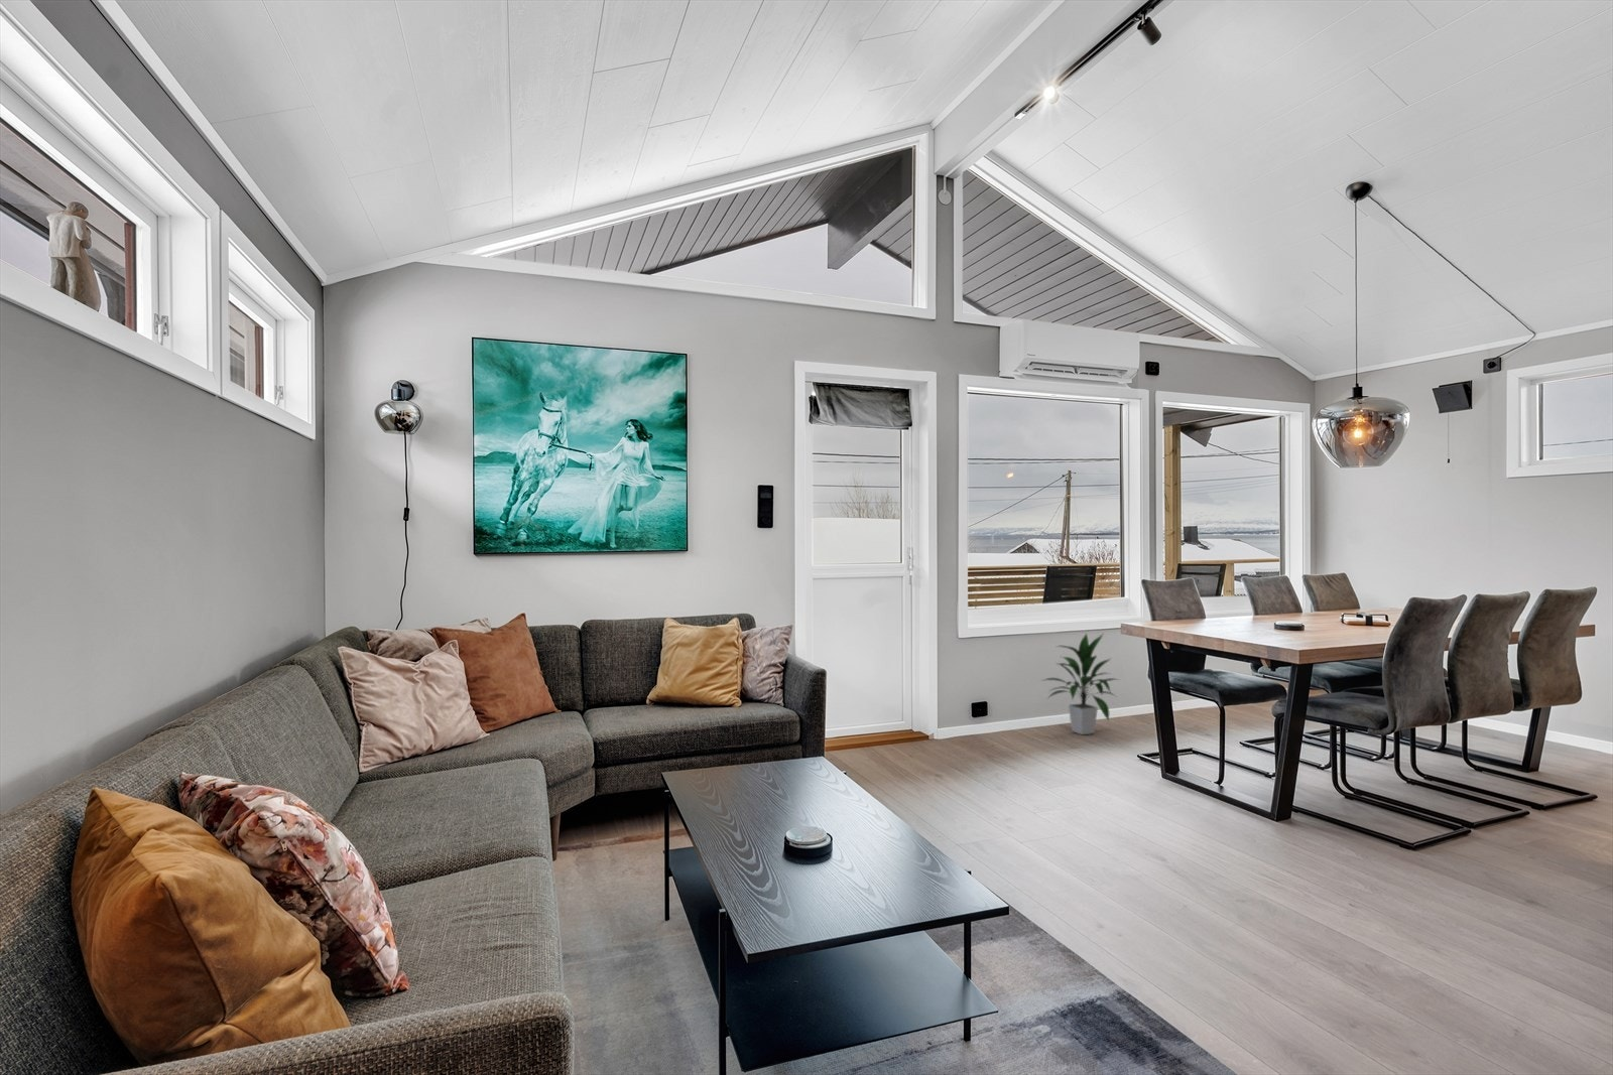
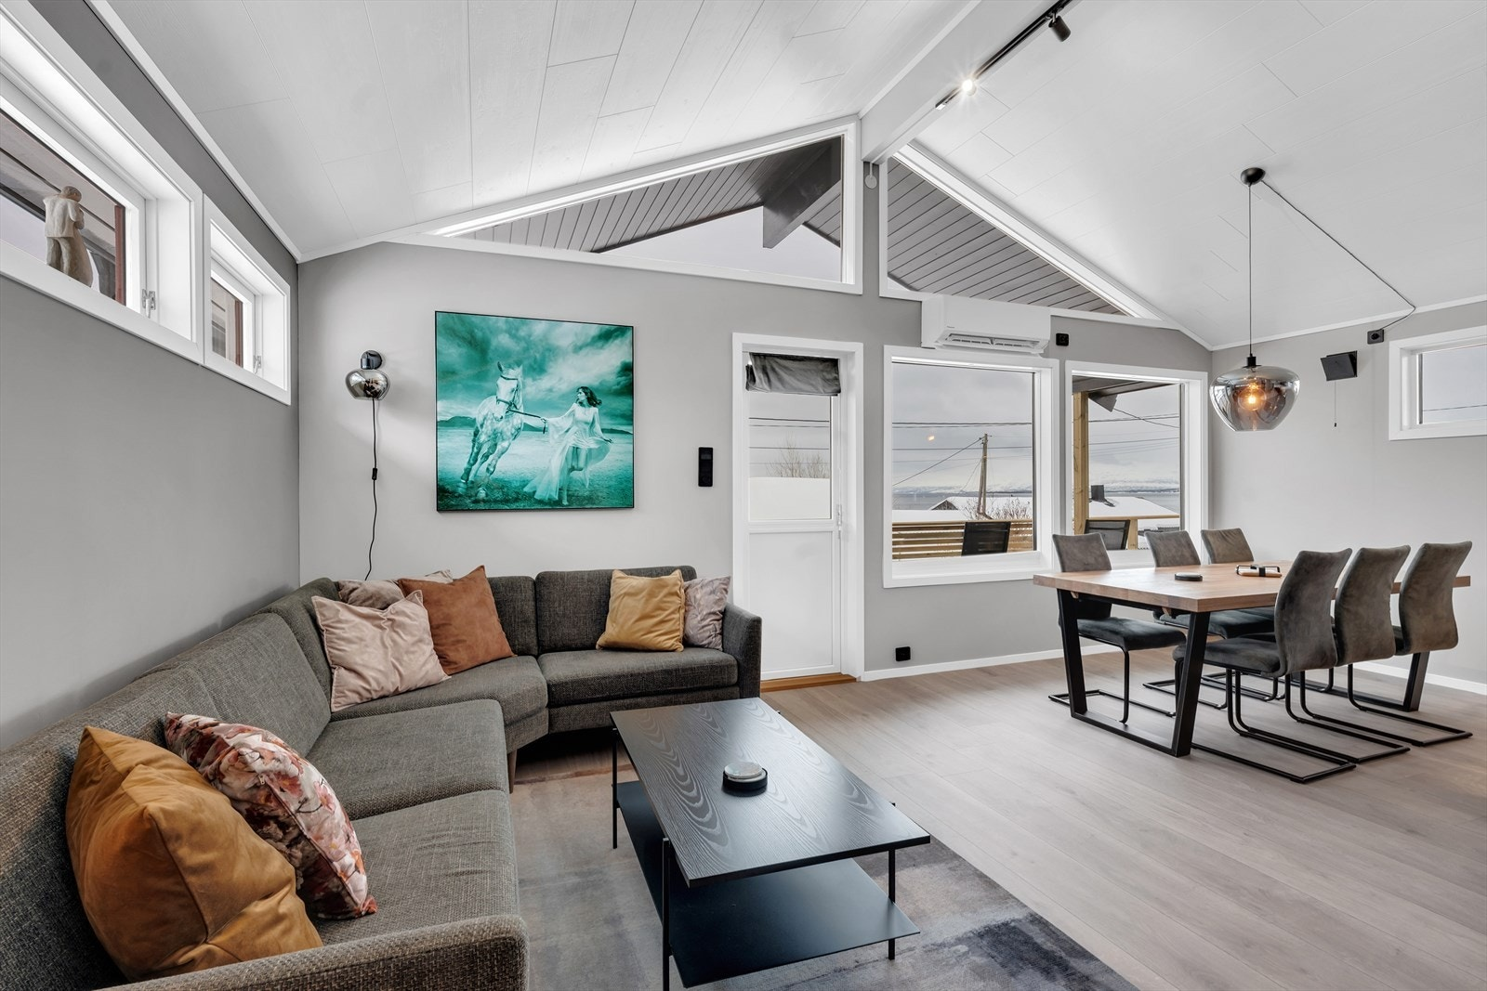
- indoor plant (1083, 683)
